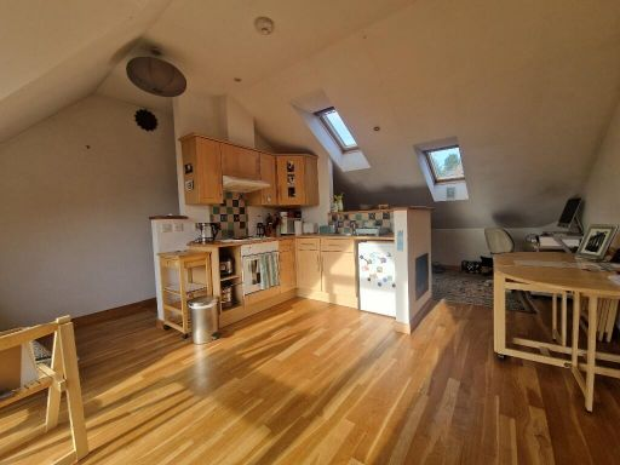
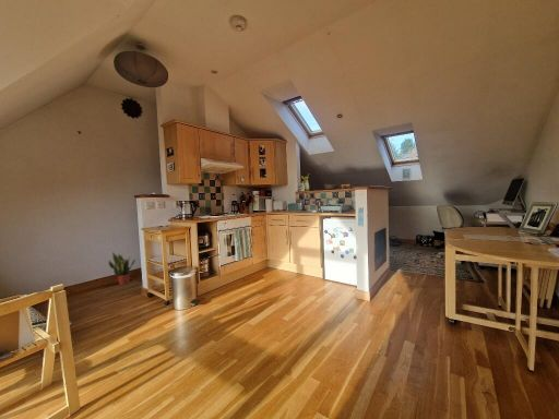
+ potted plant (123, 266)
